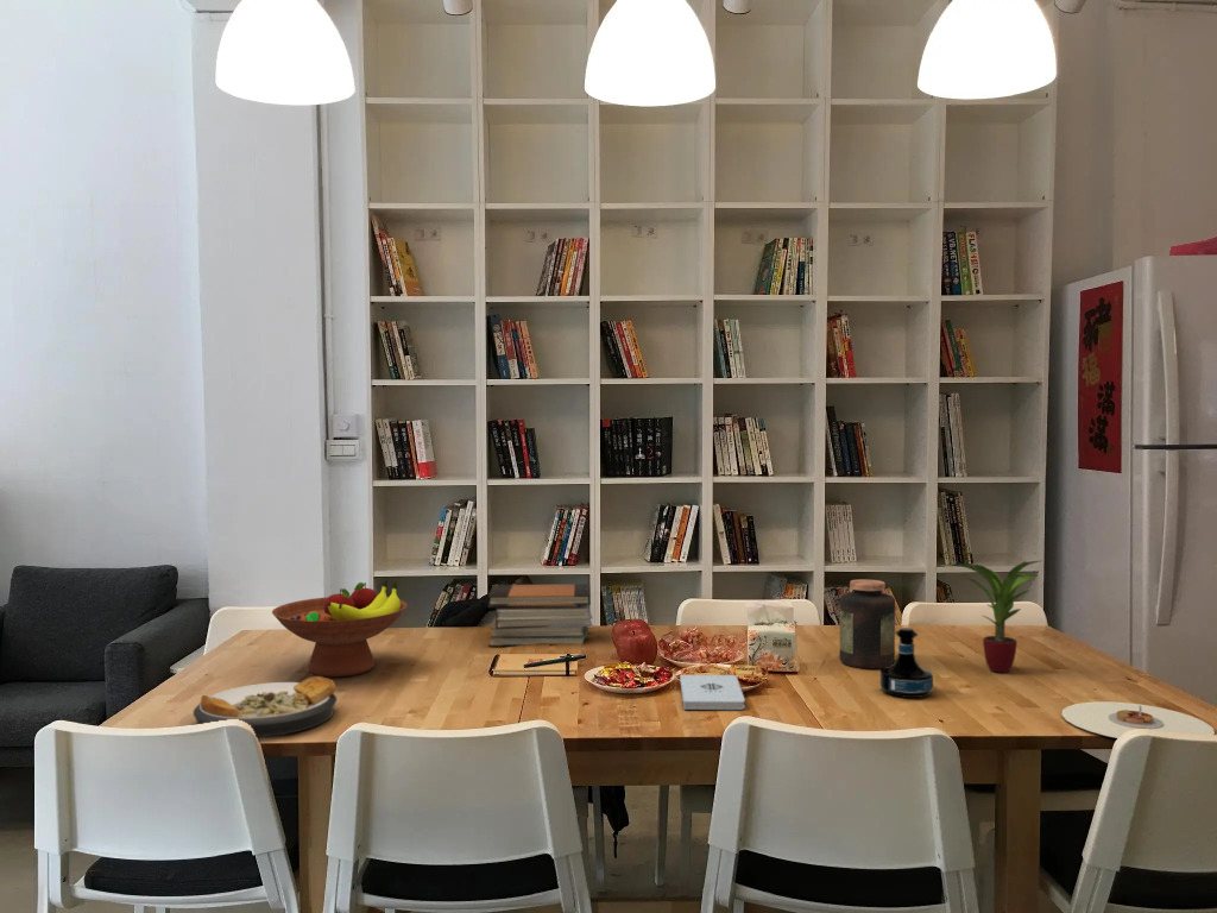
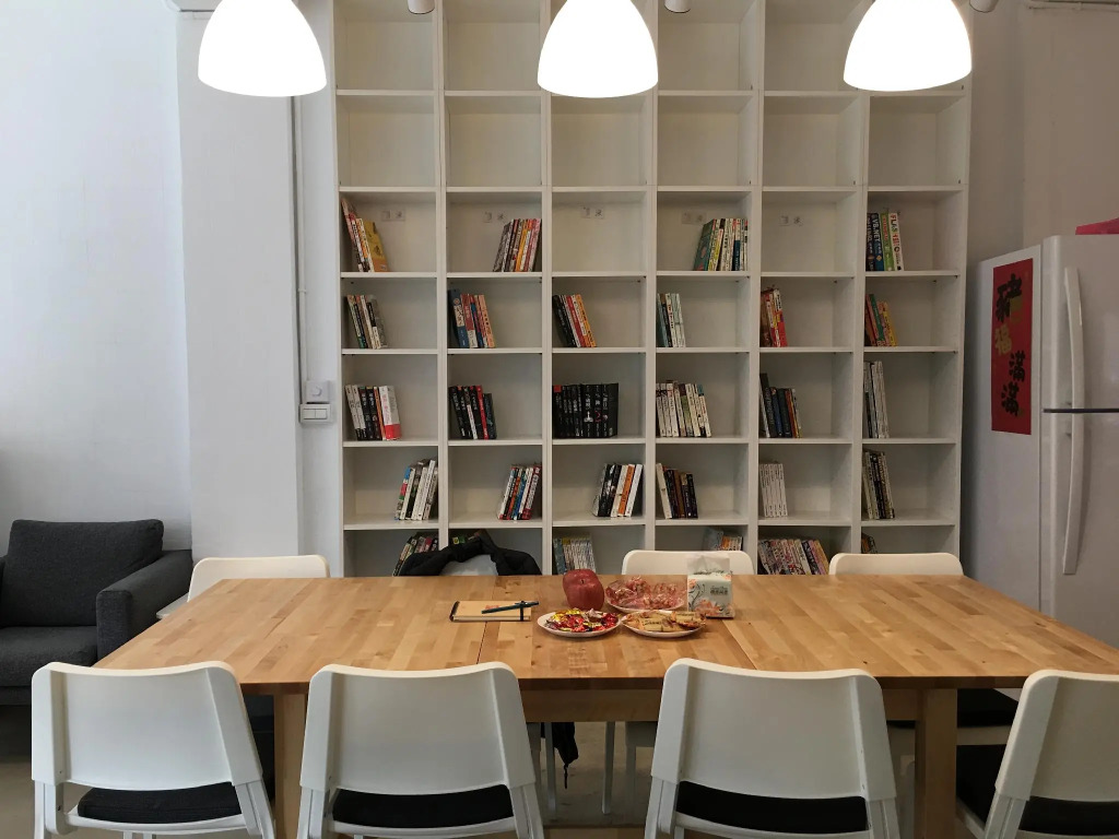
- book stack (541, 615)
- jar (866, 622)
- plate (266, 703)
- plate (1135, 714)
- tequila bottle (906, 660)
- potted plant (994, 613)
- notepad (711, 691)
- fruit bowl (340, 626)
